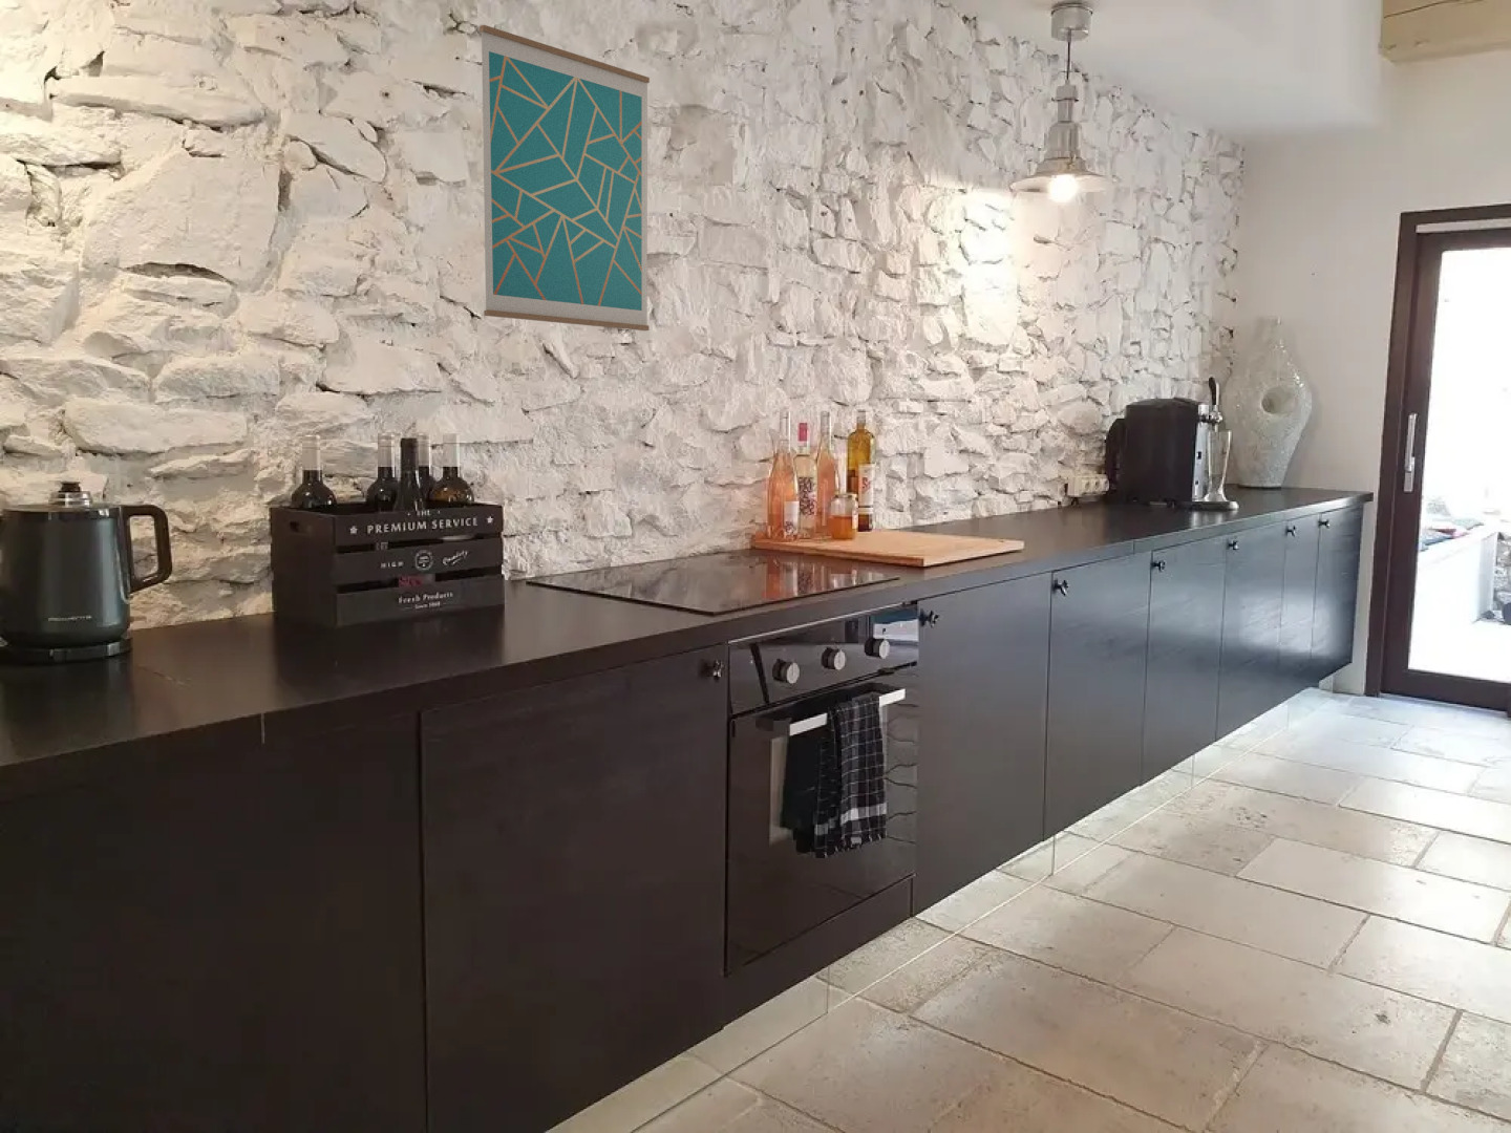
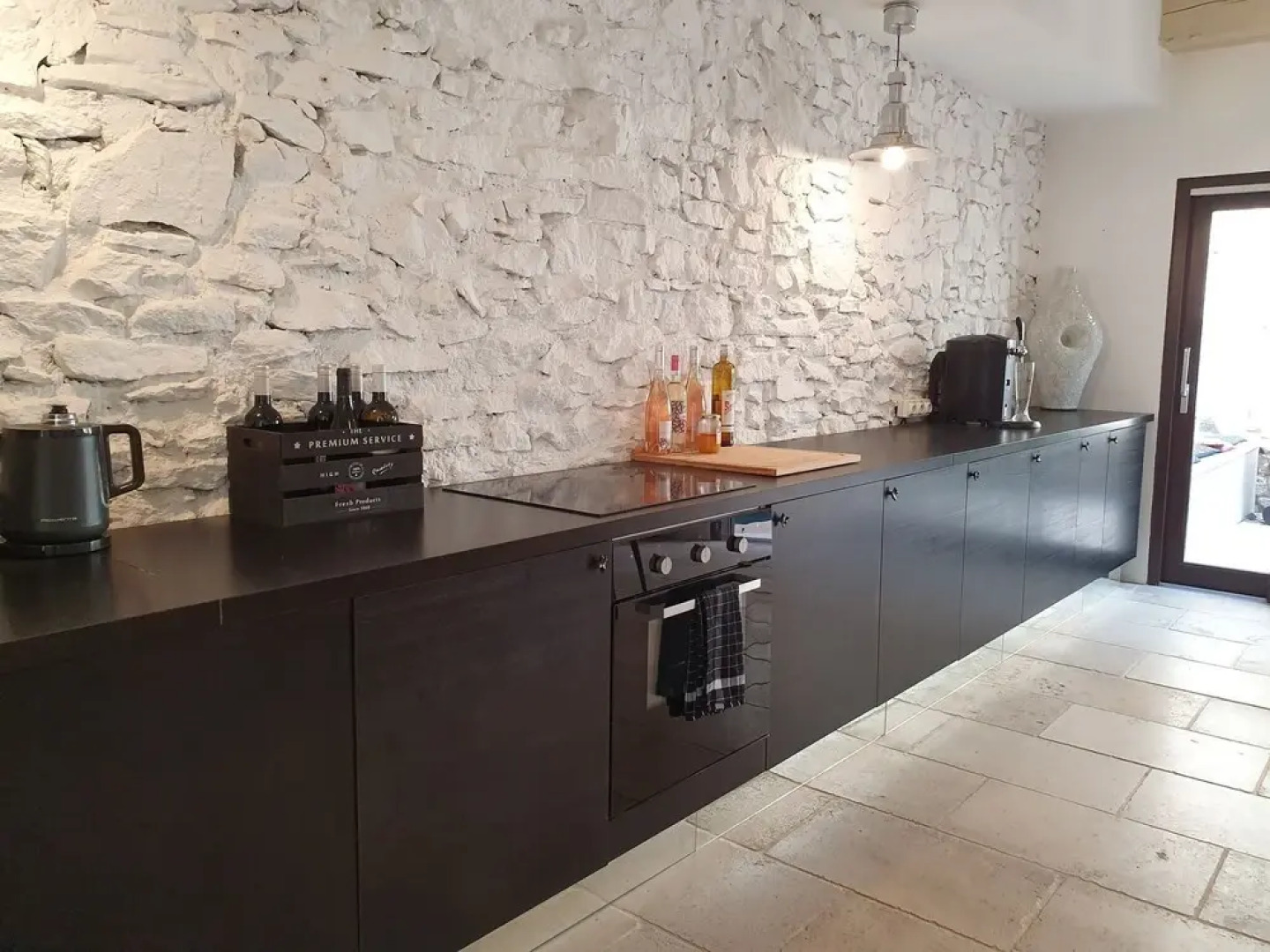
- wall art (571, 190)
